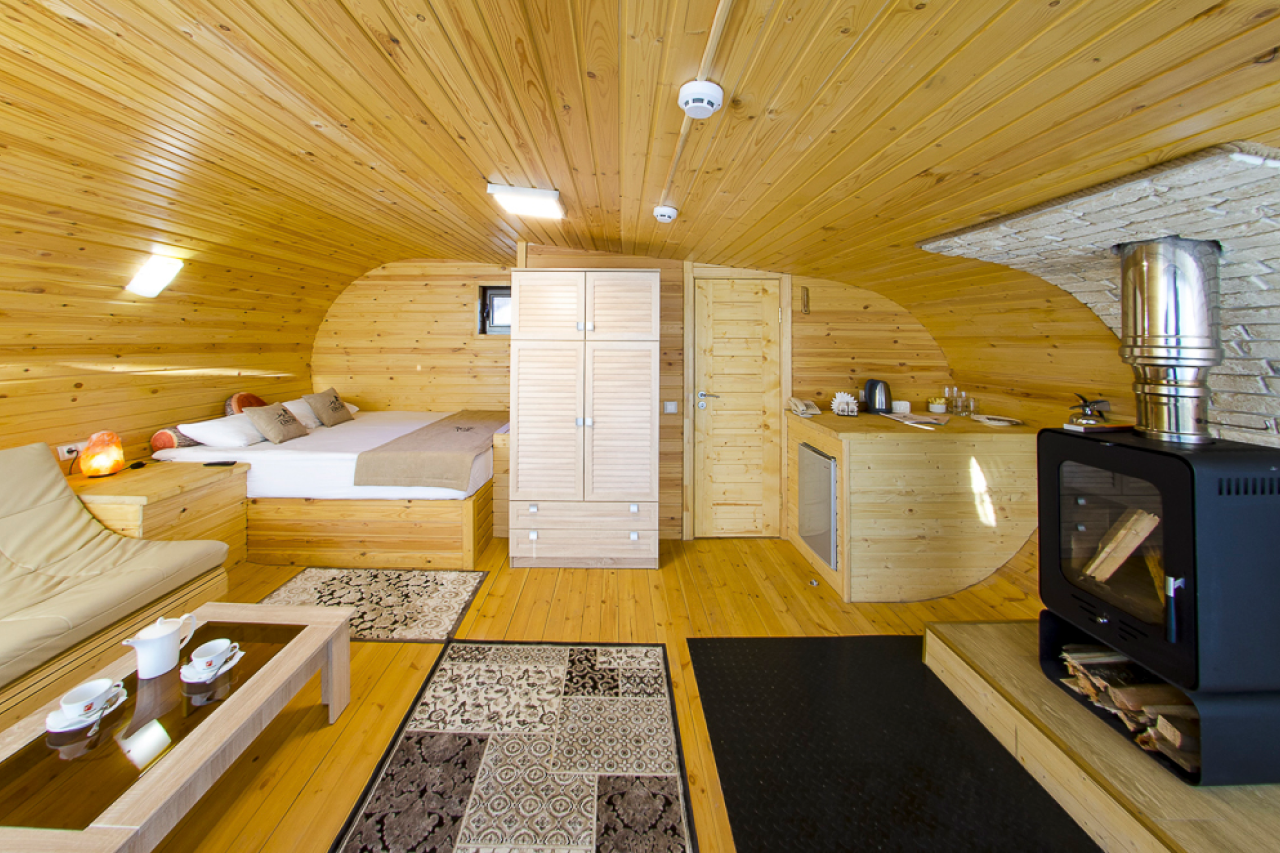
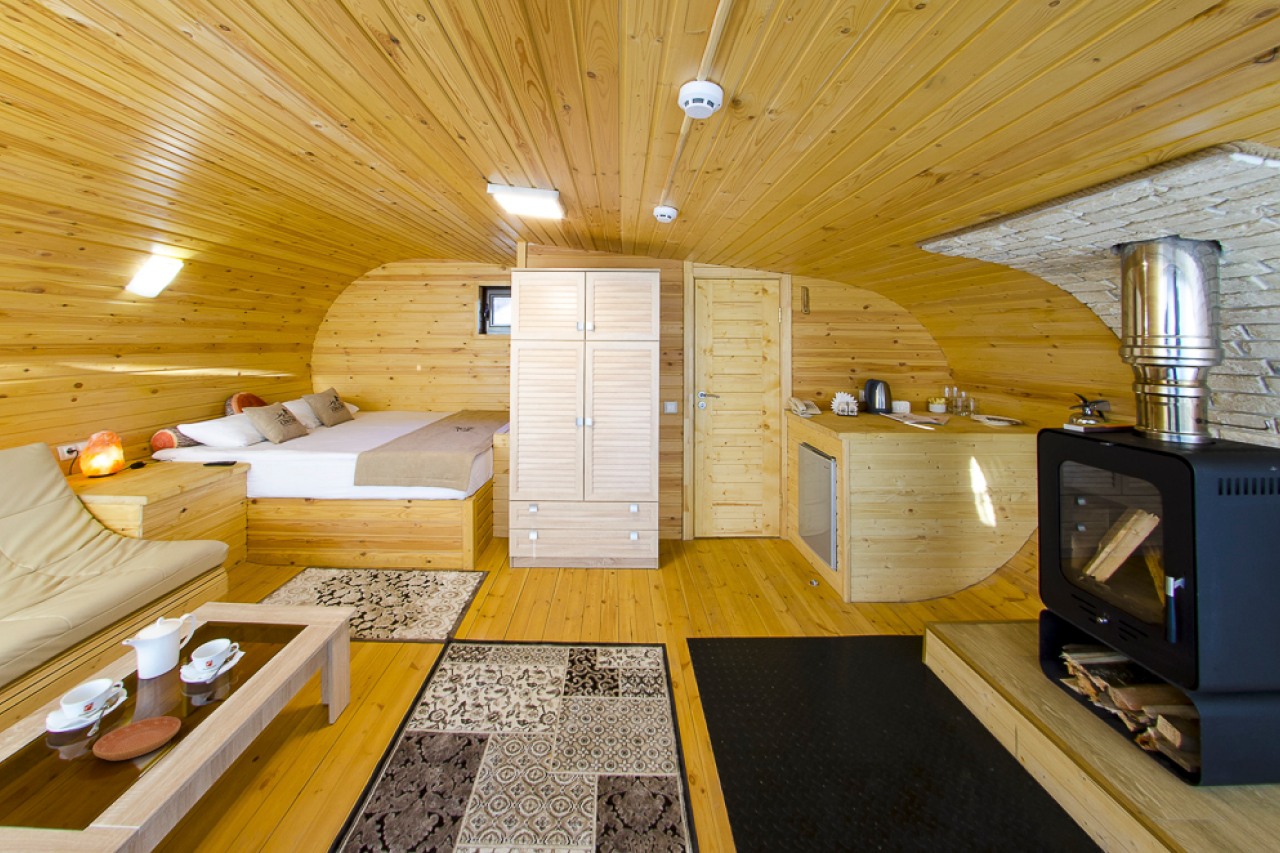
+ saucer (138, 739)
